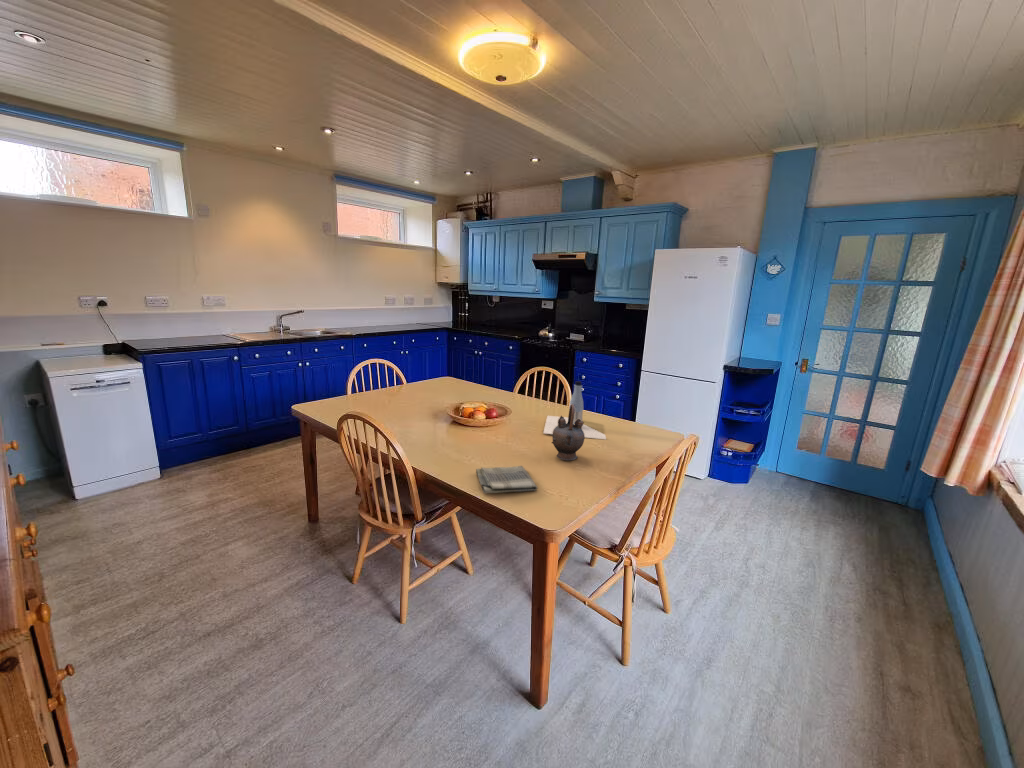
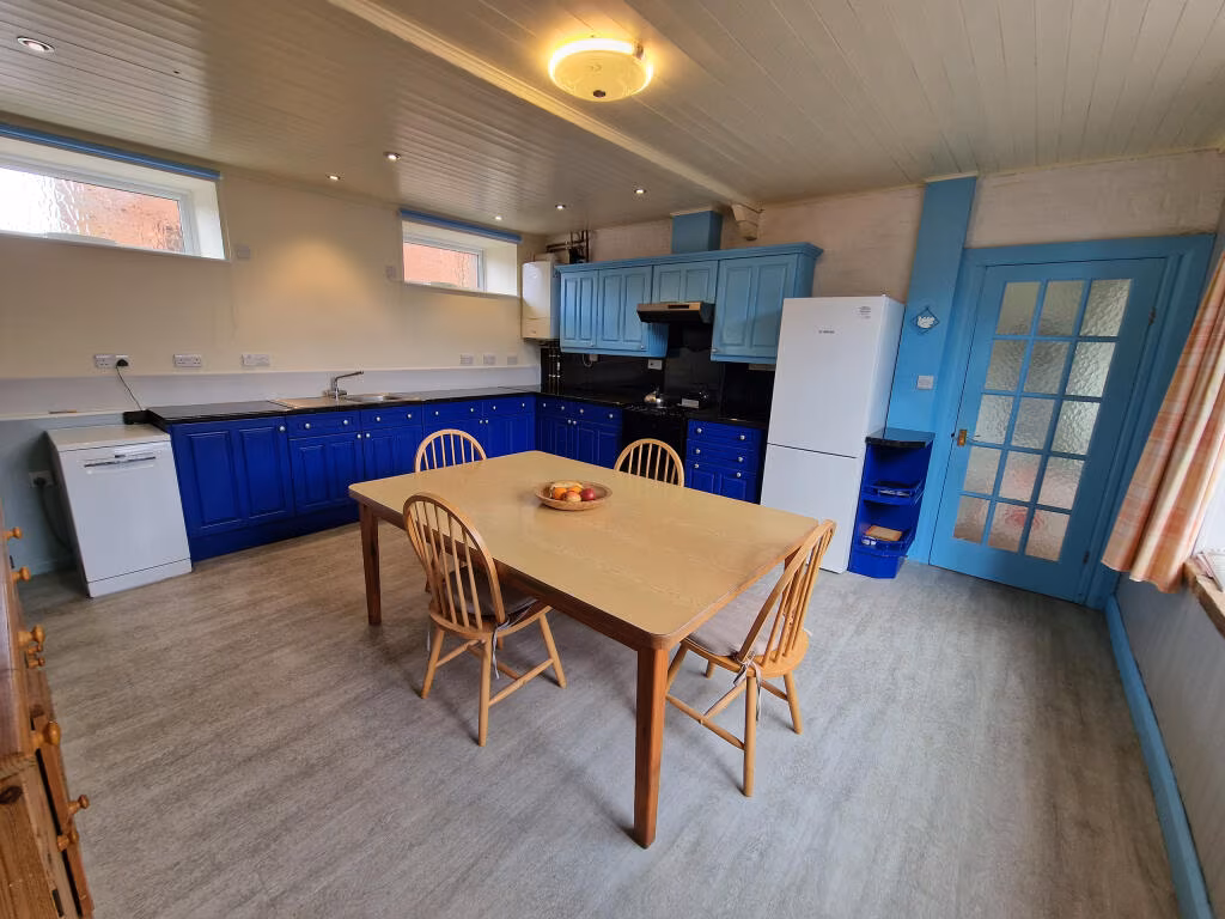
- bottle (576, 404)
- dish towel (504, 477)
- teapot (568, 432)
